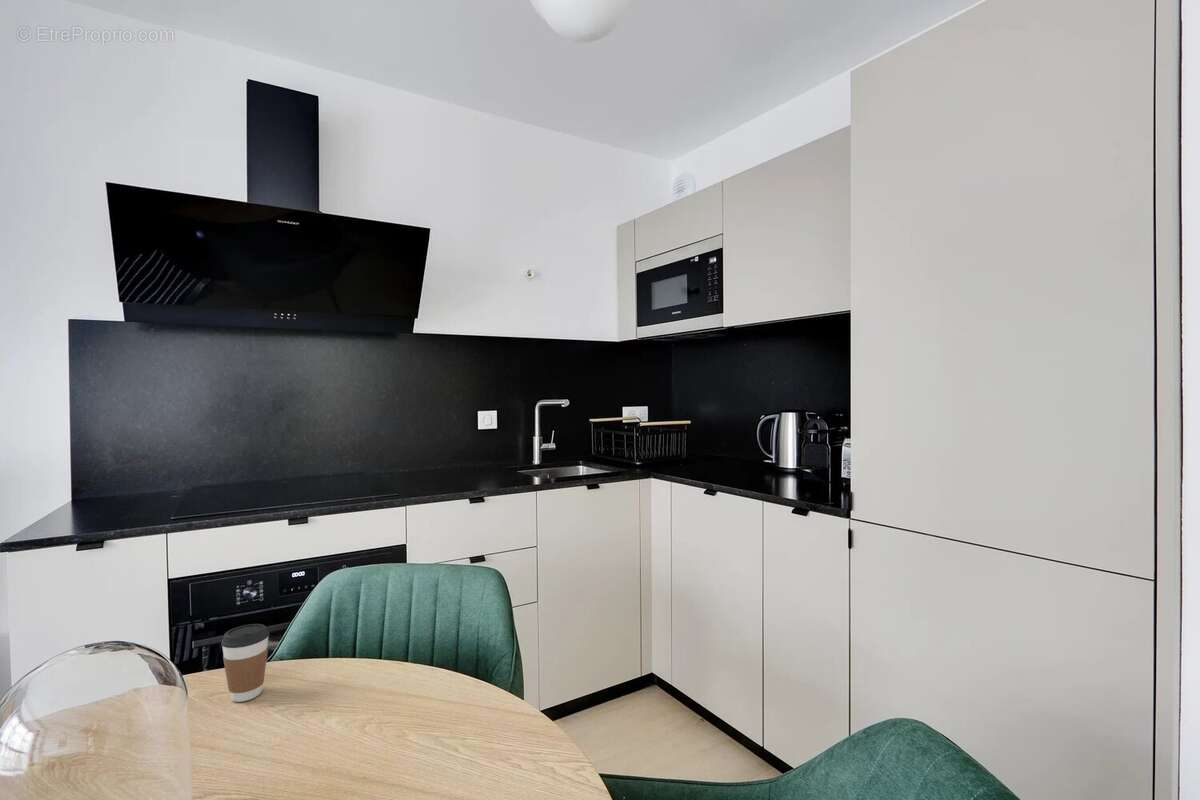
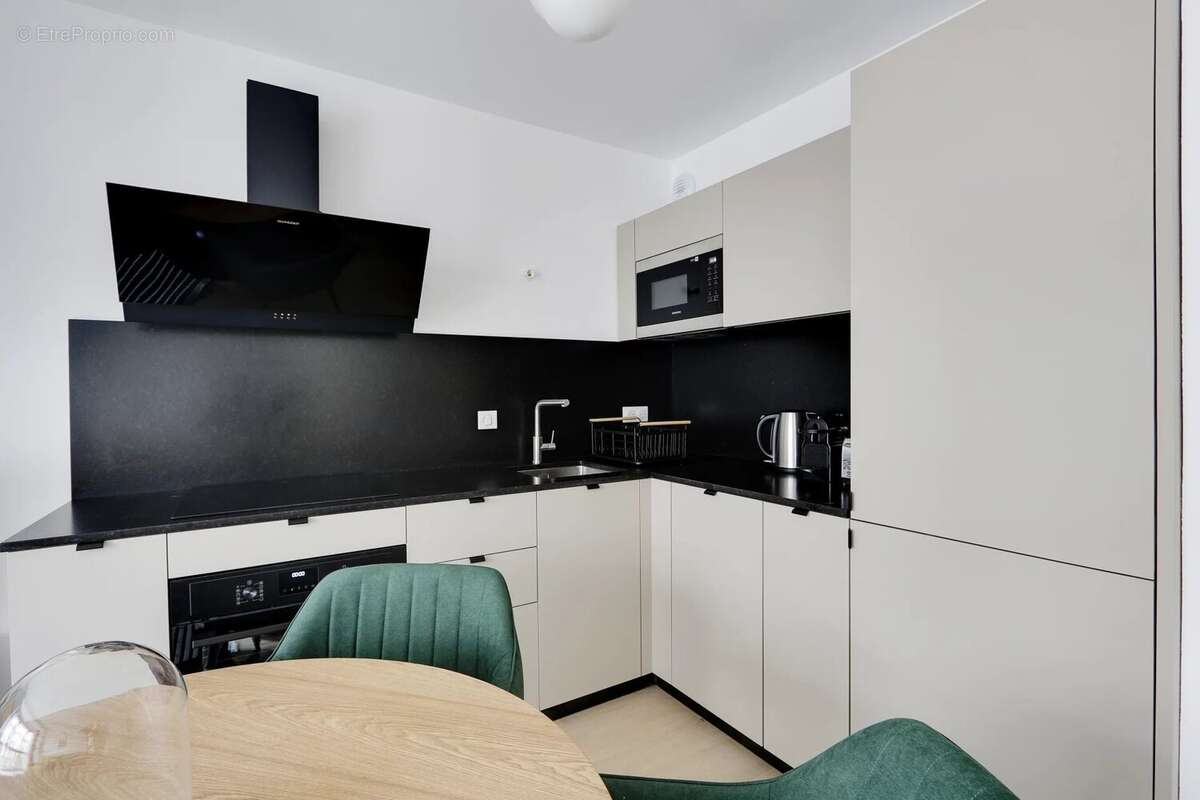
- coffee cup (246, 662)
